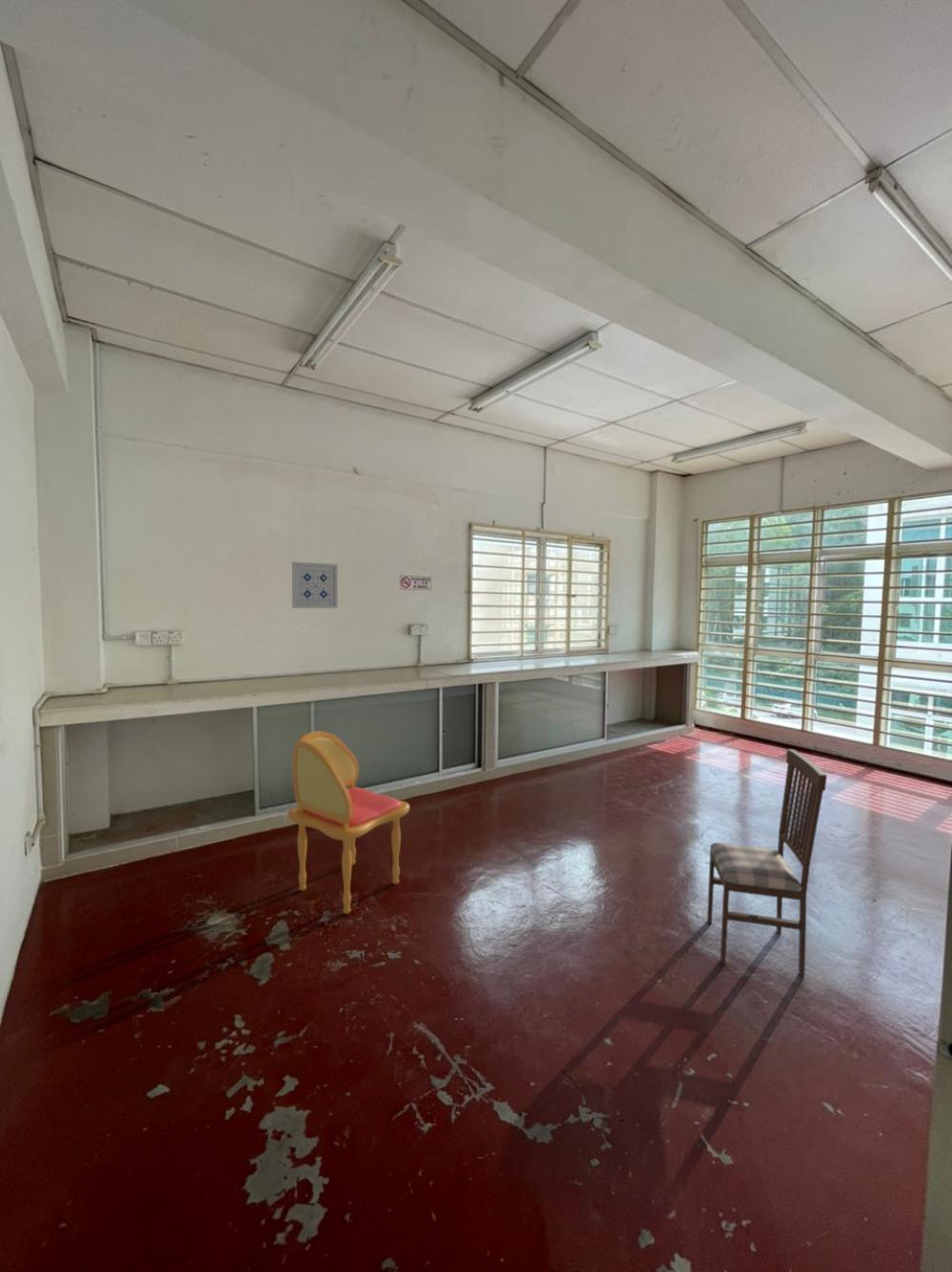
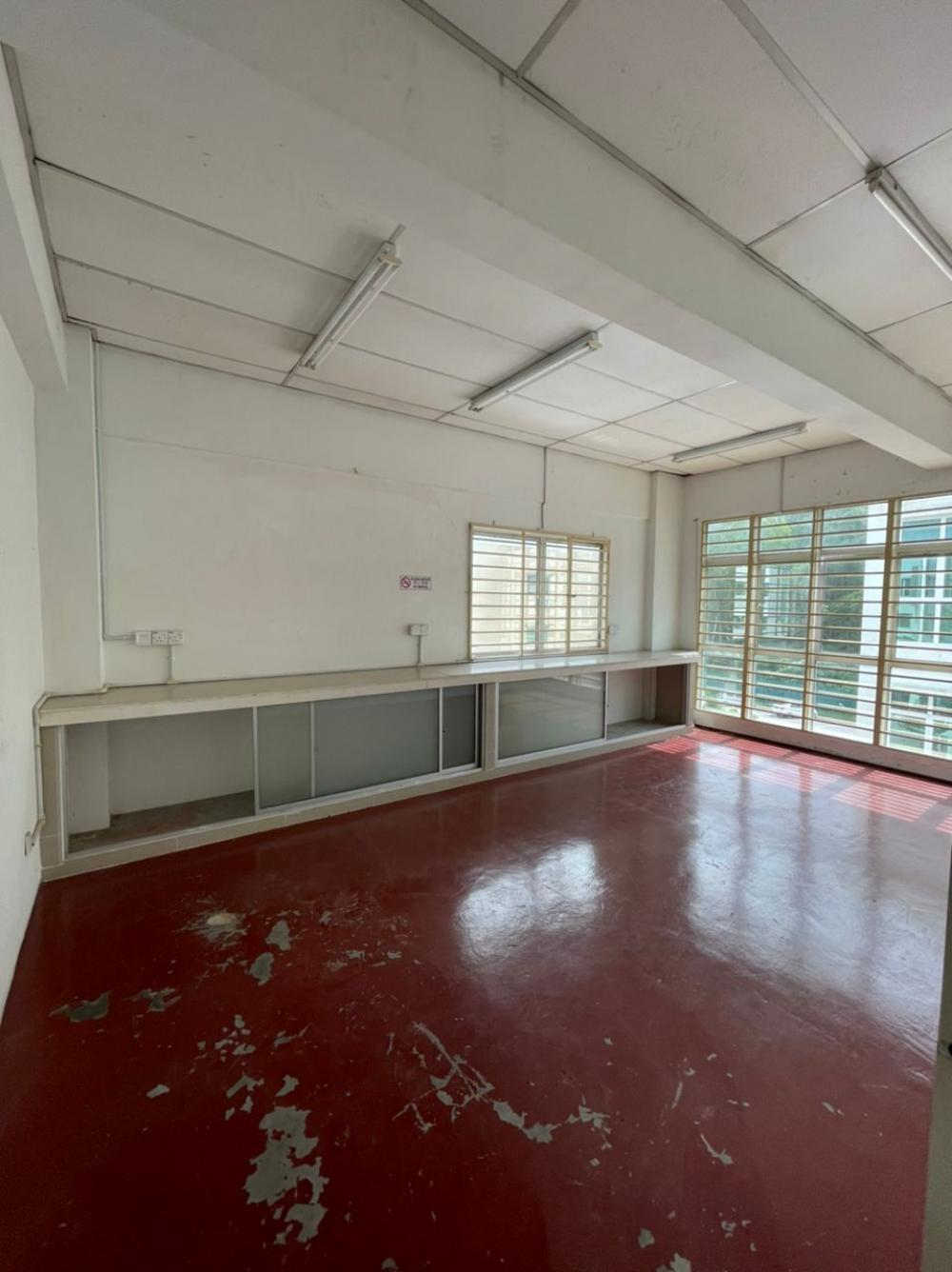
- wall art (315, 586)
- dining chair (349, 811)
- dining chair (761, 853)
